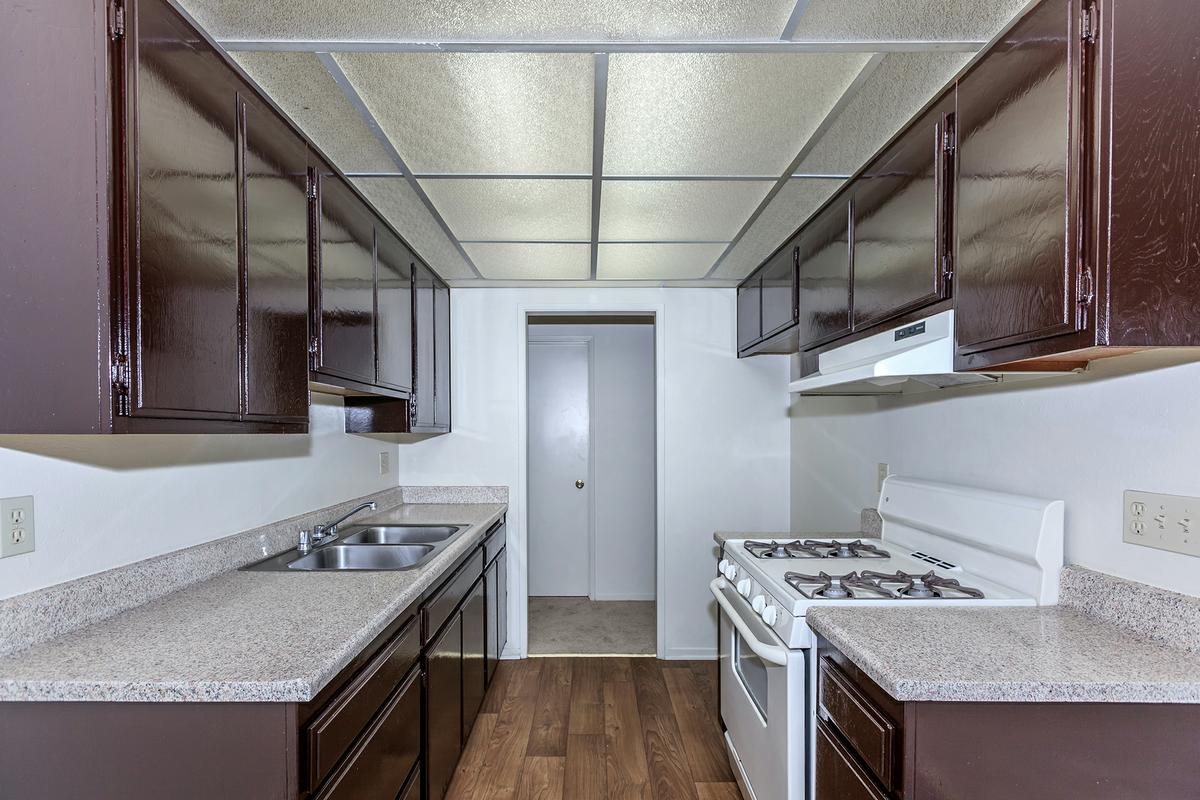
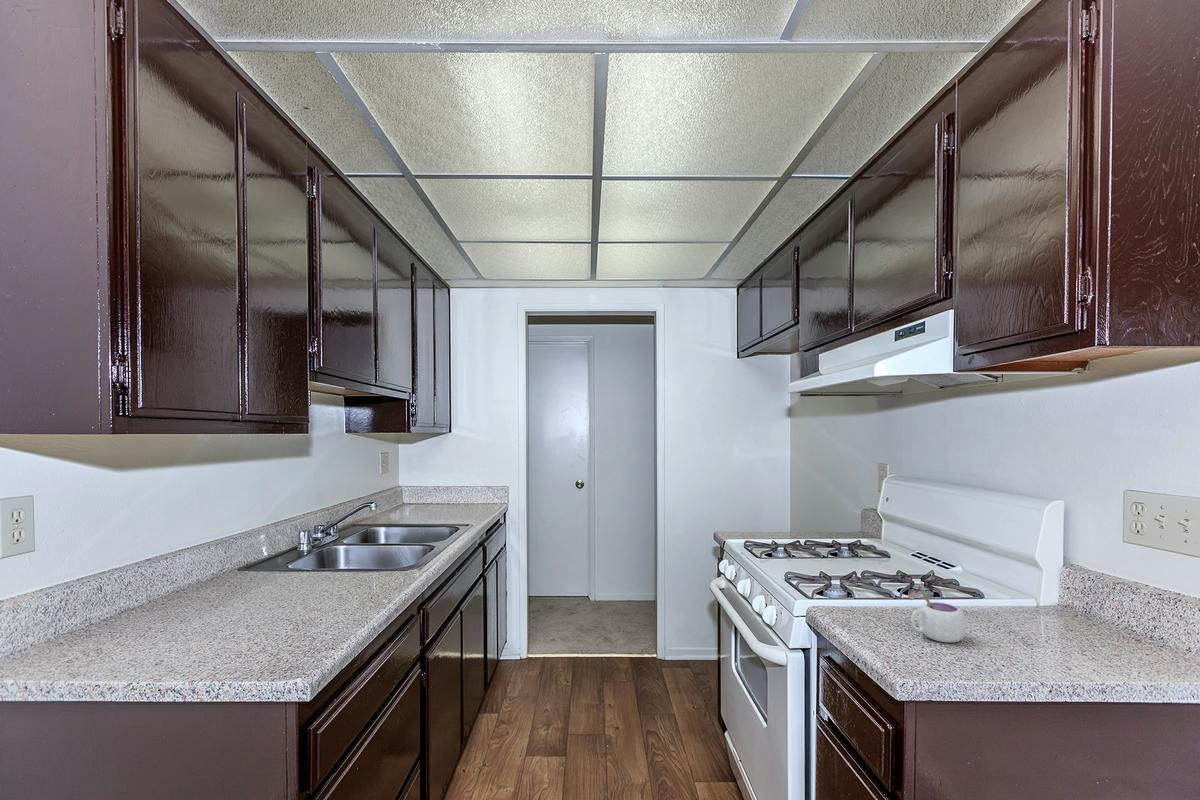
+ mug (934, 611)
